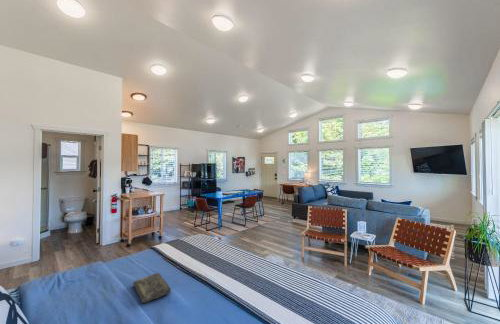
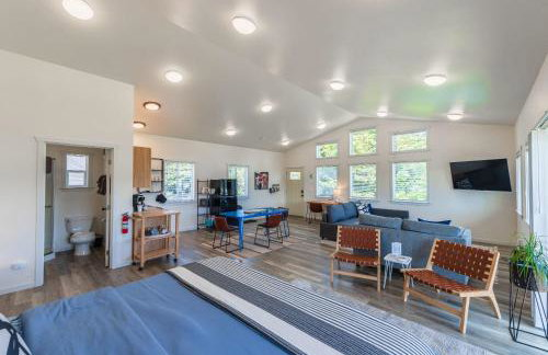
- book (151, 286)
